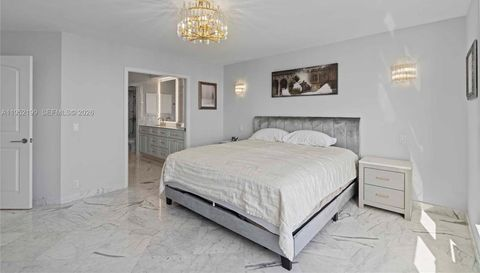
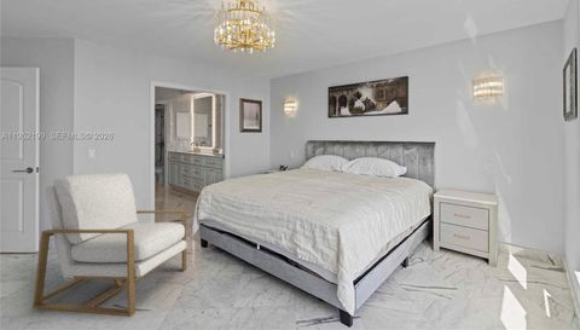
+ chair (122, 230)
